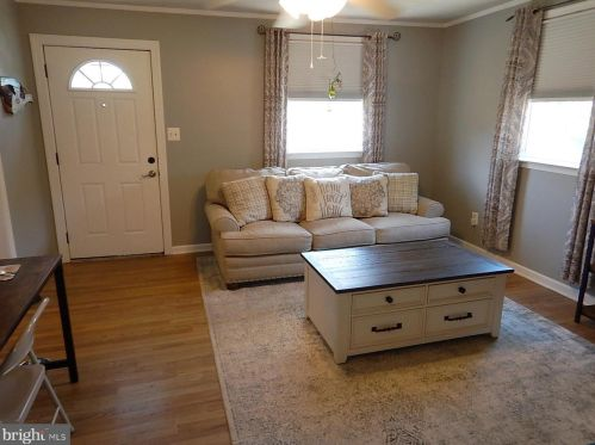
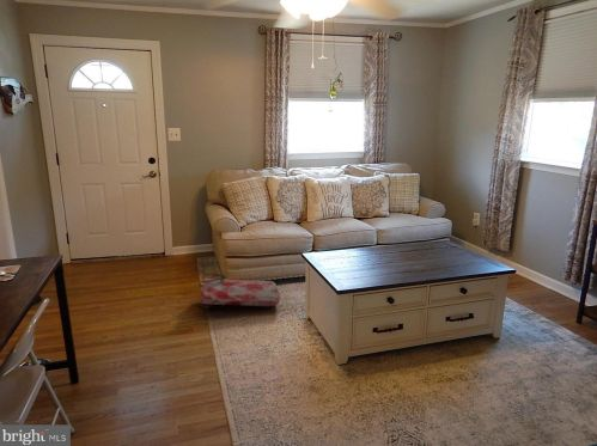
+ bag (239, 291)
